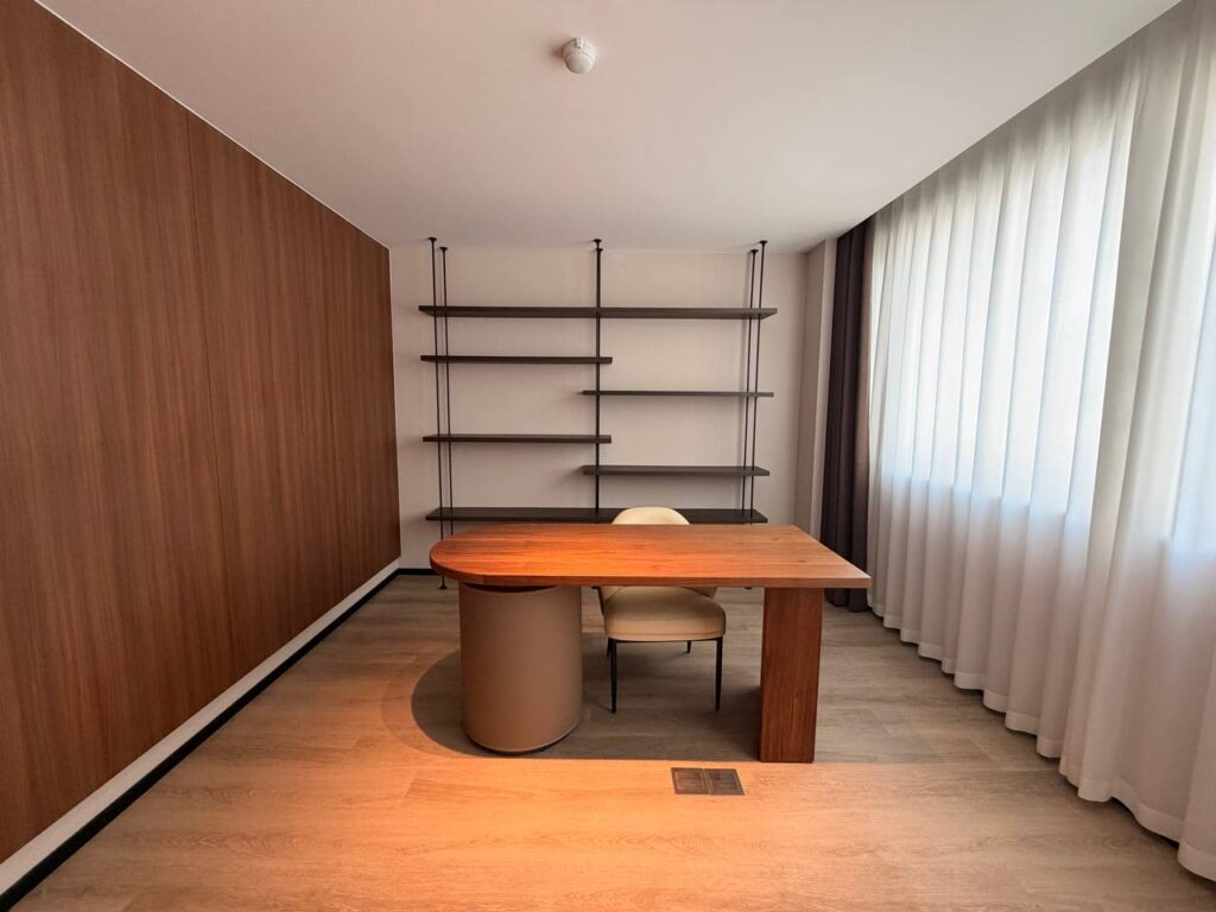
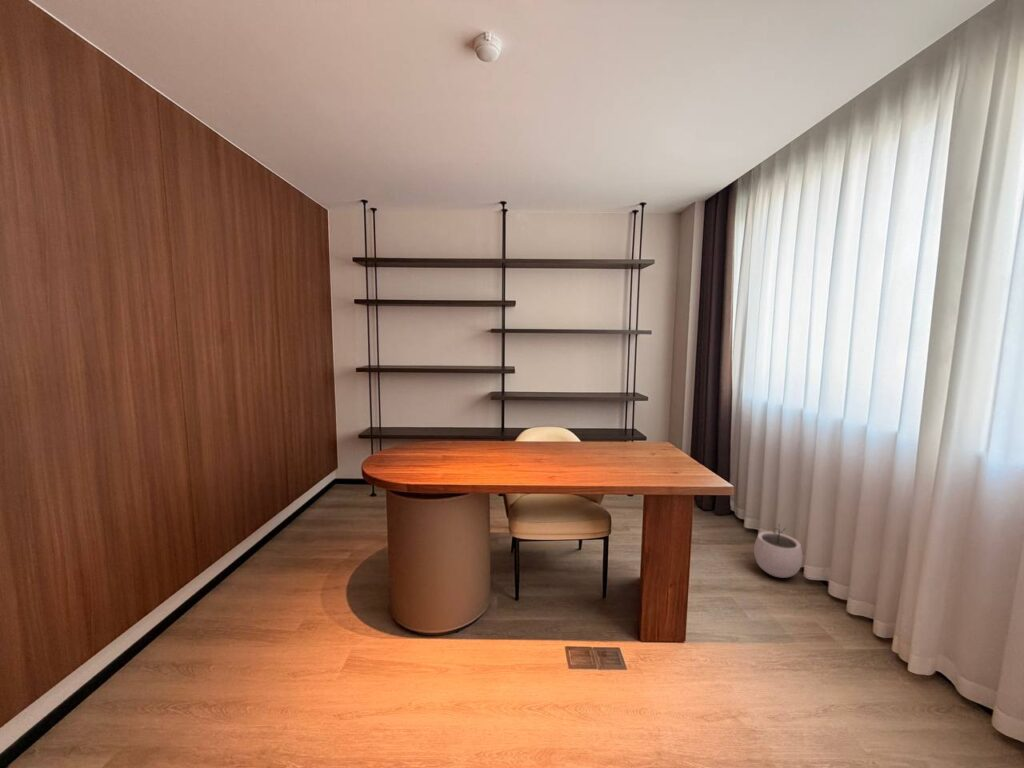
+ plant pot (777, 549)
